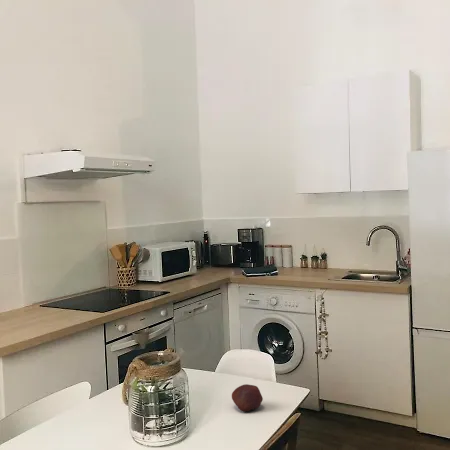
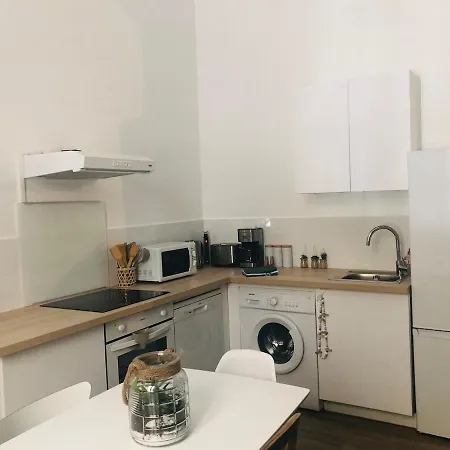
- apple (247, 396)
